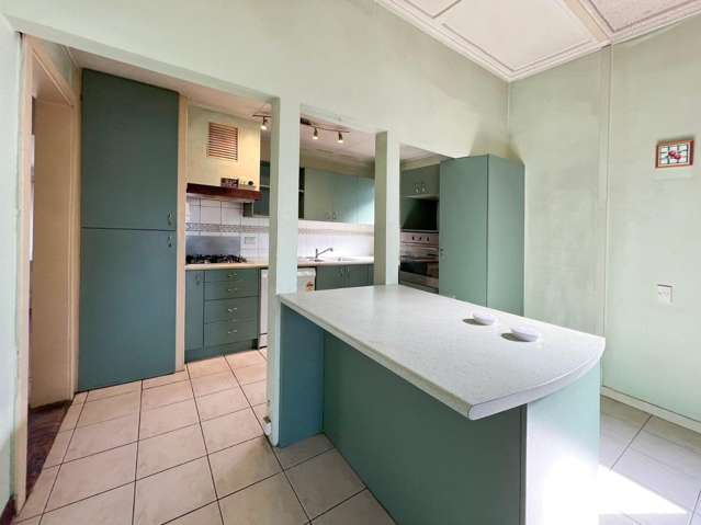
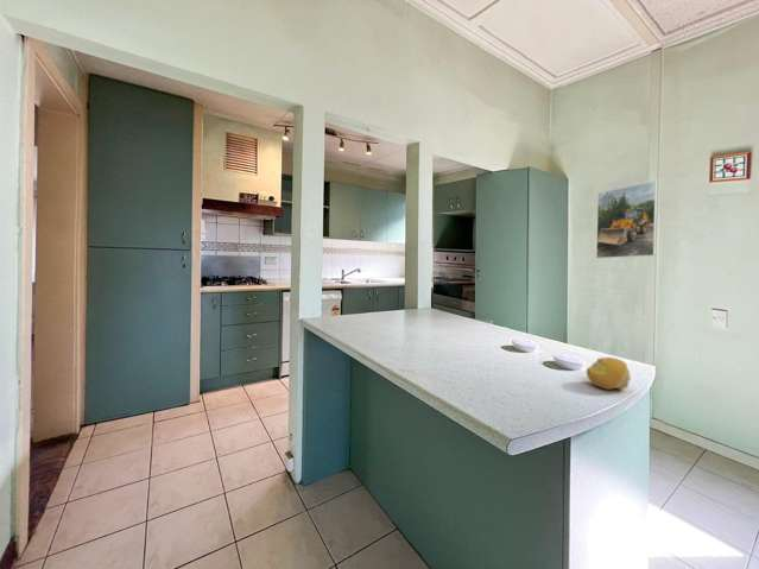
+ fruit (607, 372)
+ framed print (625, 222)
